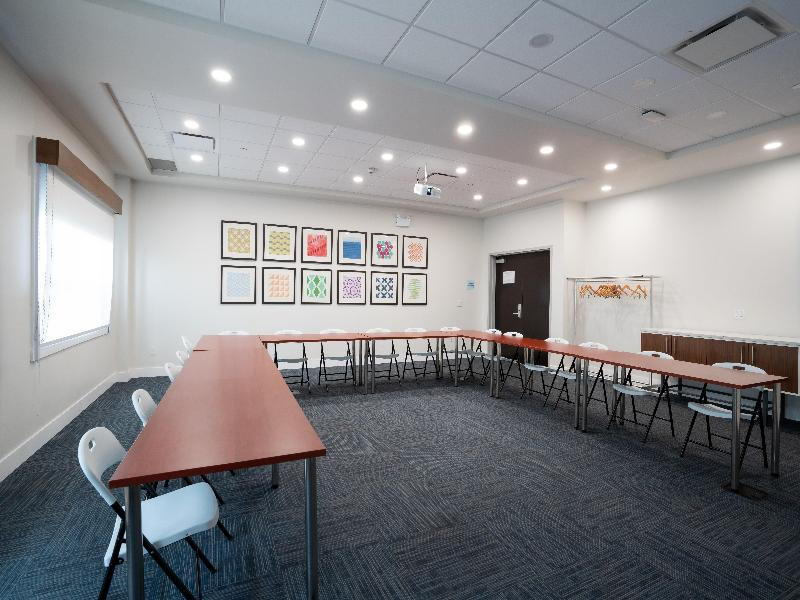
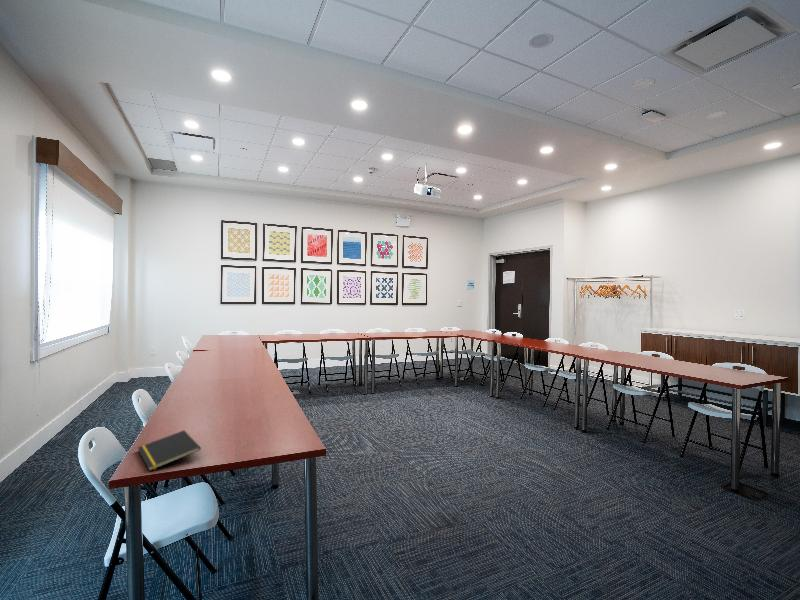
+ notepad (168, 448)
